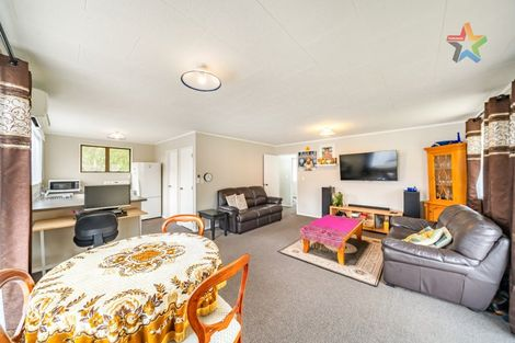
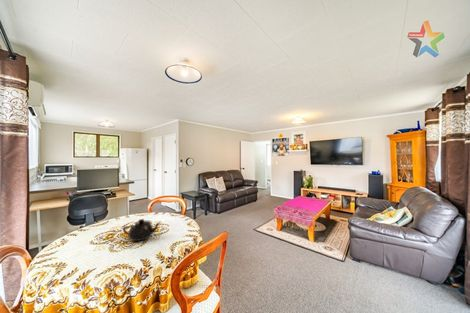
+ teapot (142, 228)
